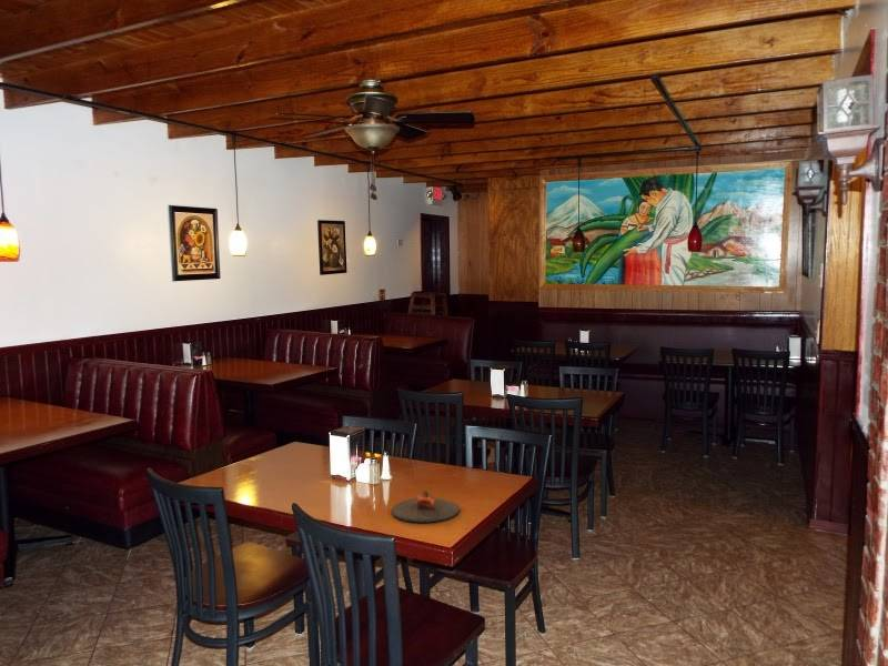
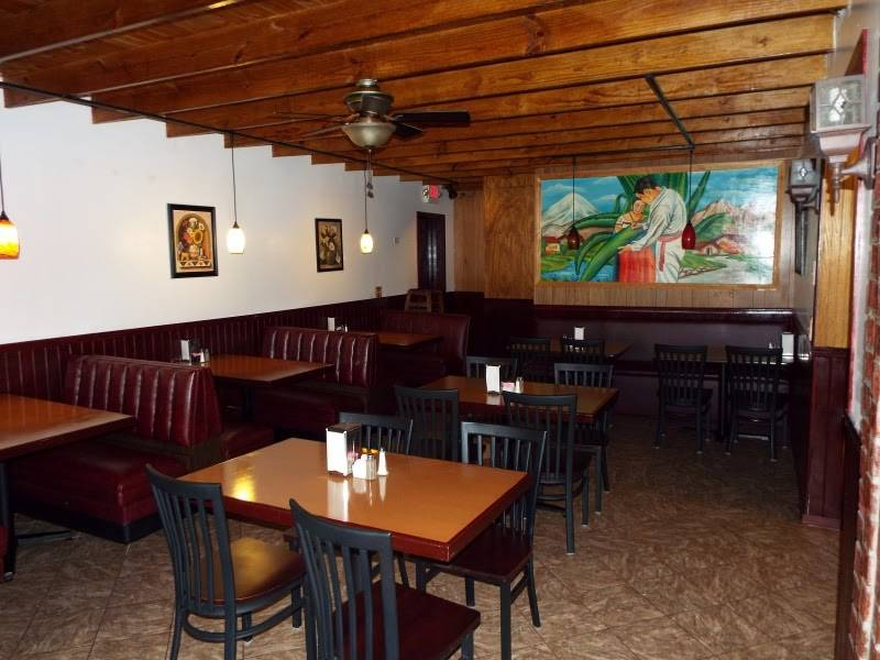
- plate (425, 501)
